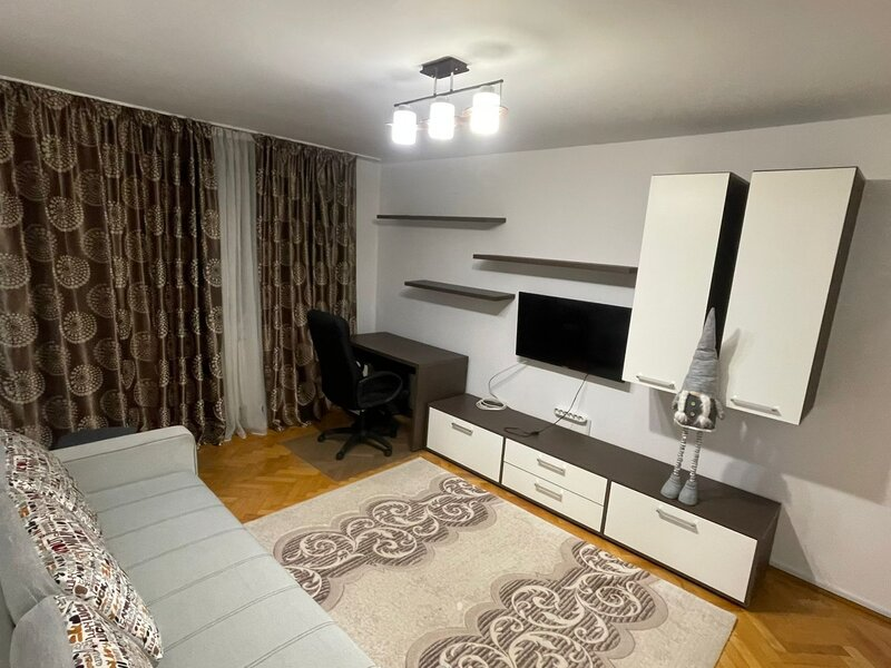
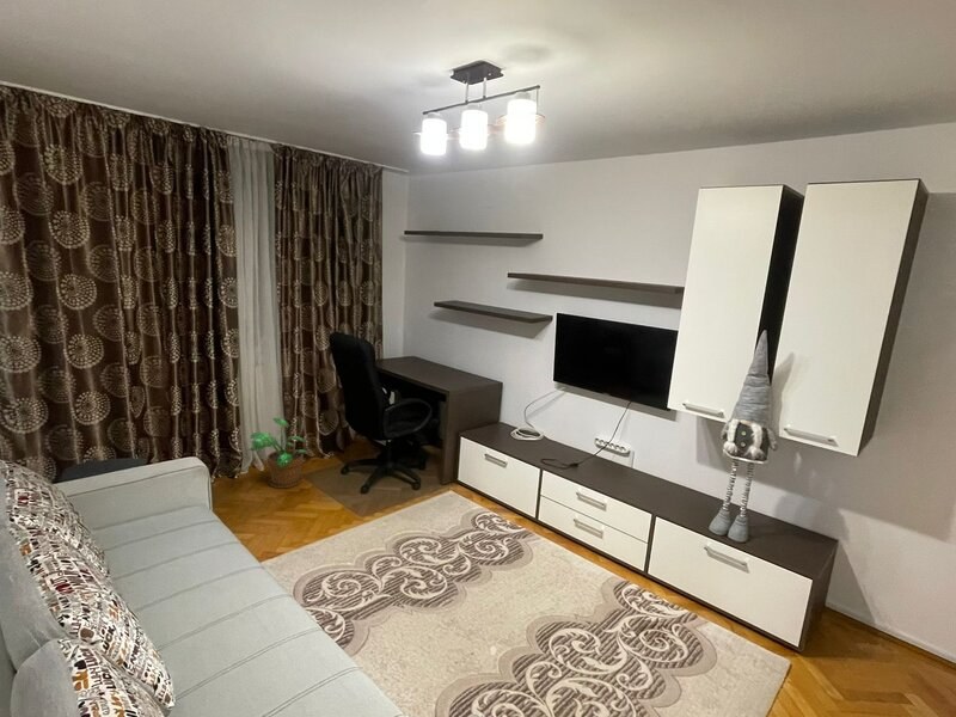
+ potted plant (274, 454)
